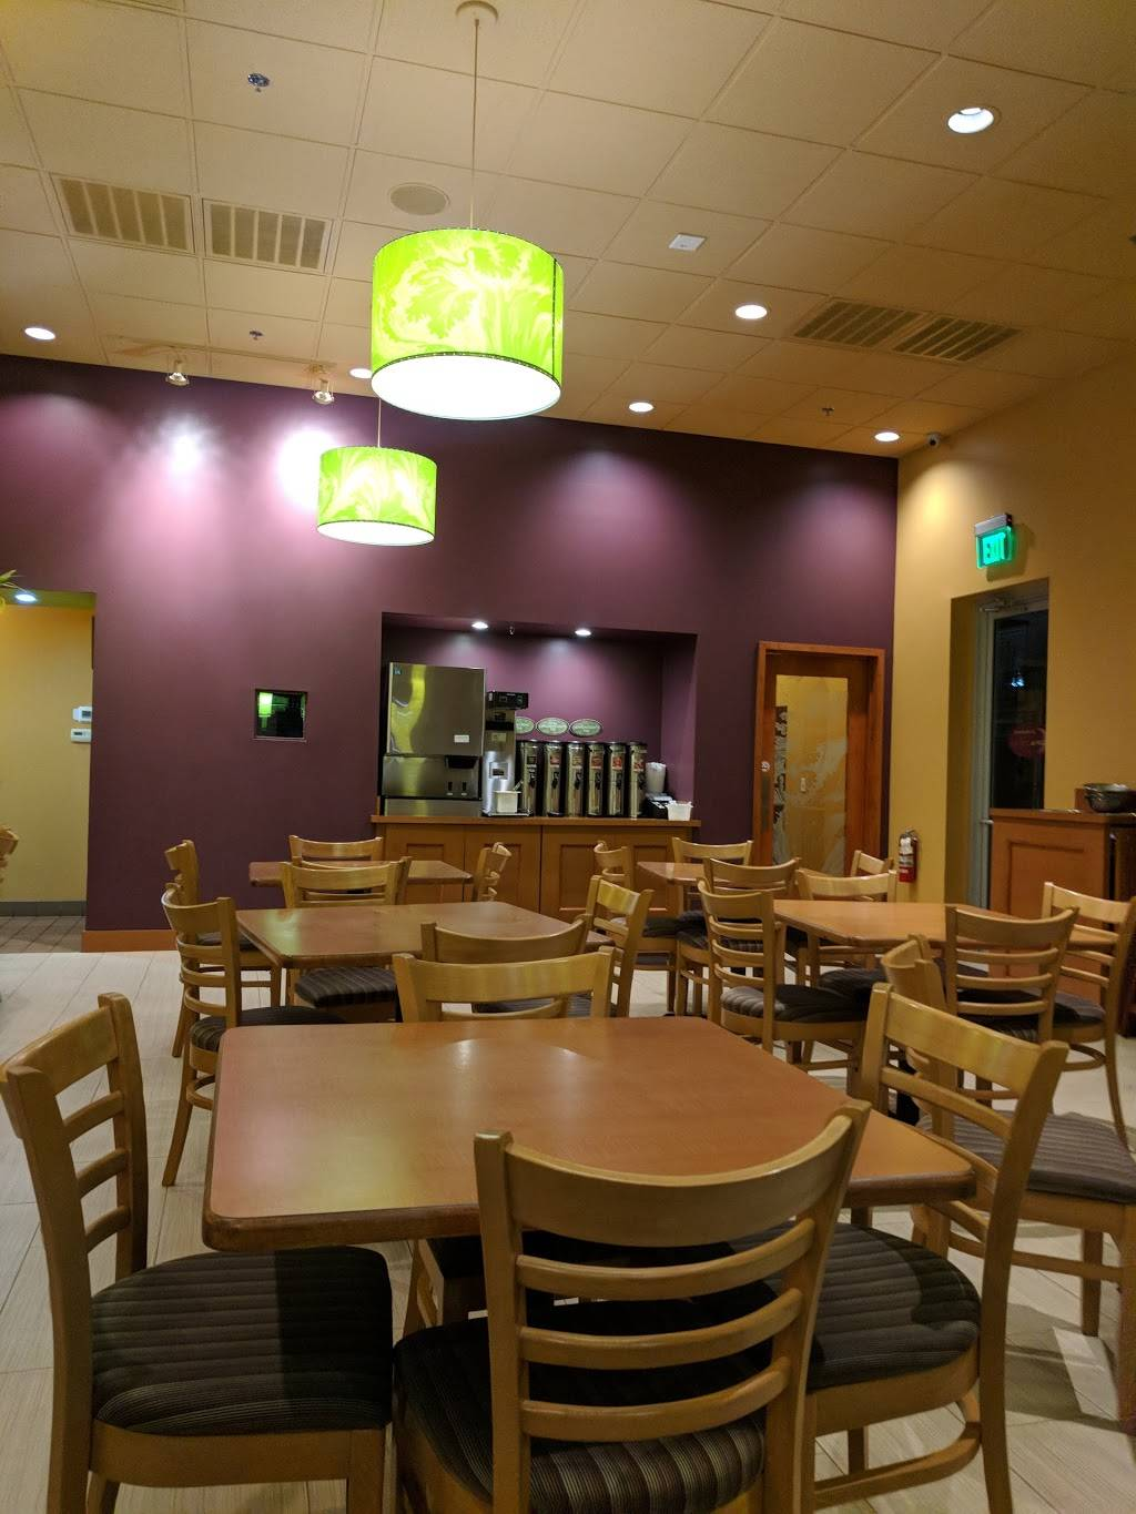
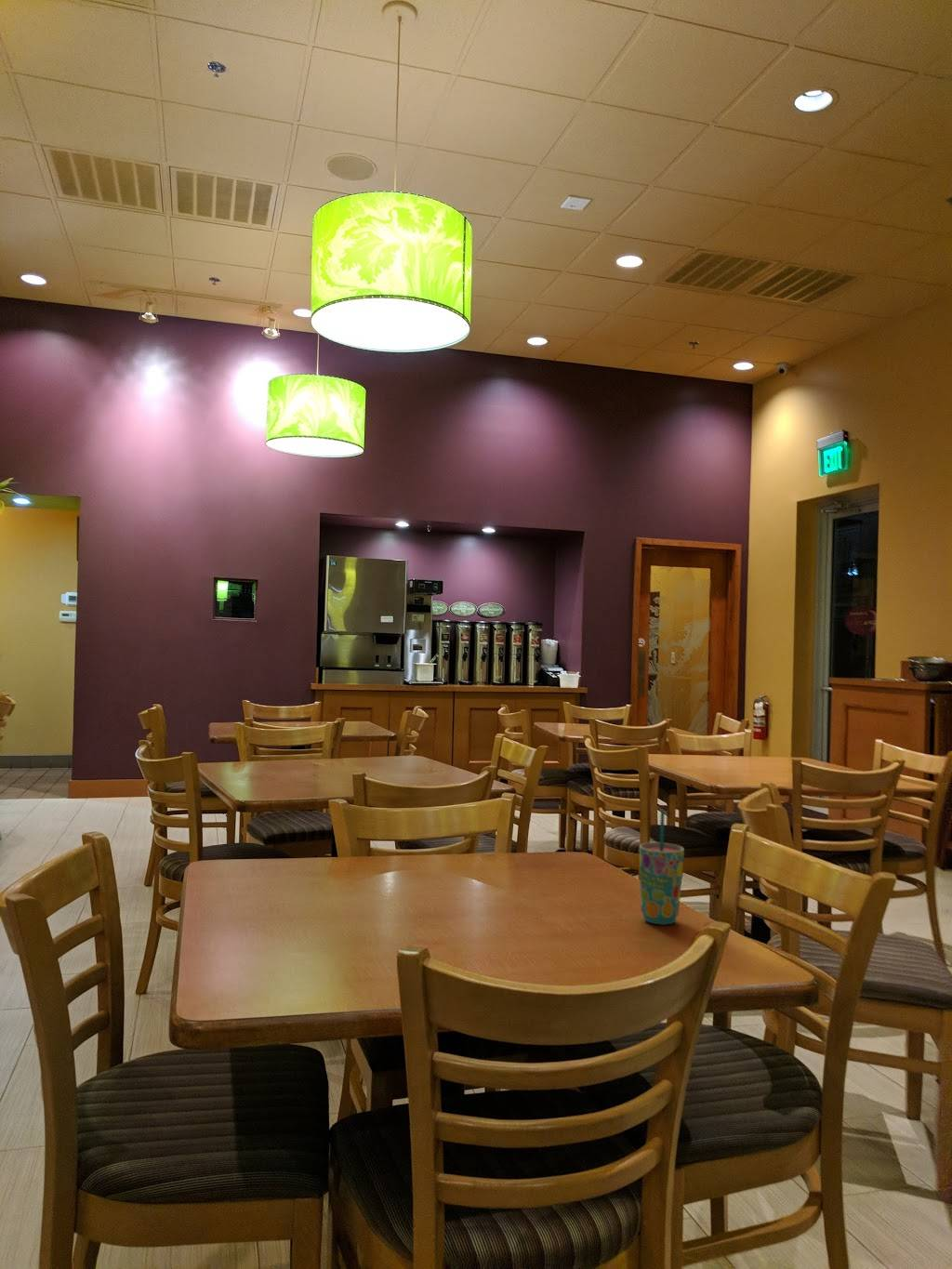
+ cup (661, 866)
